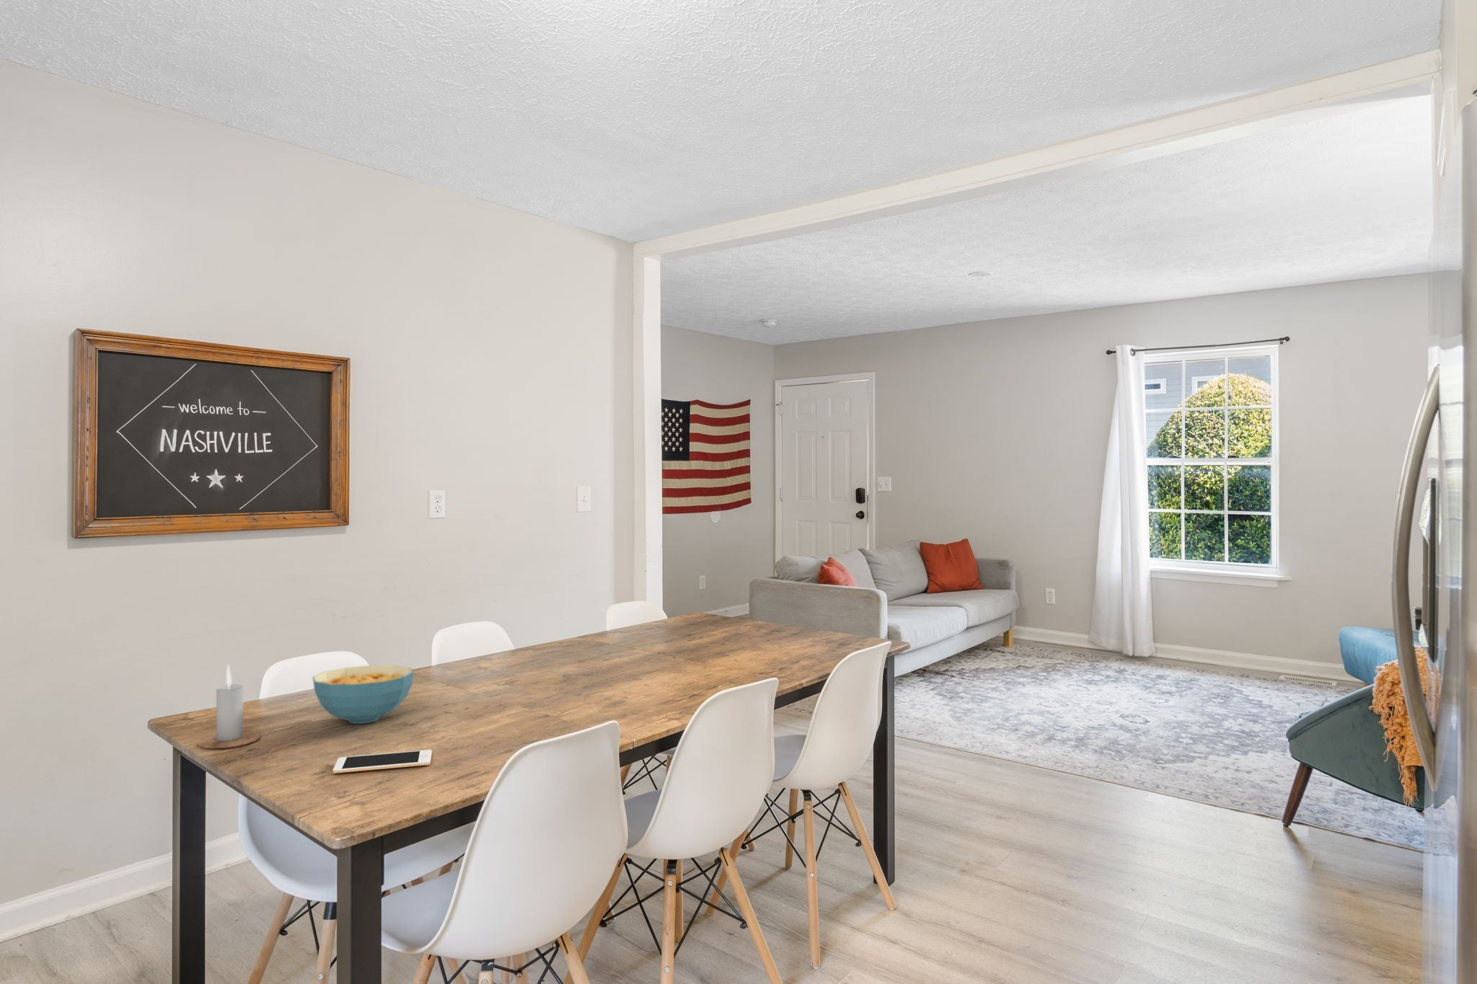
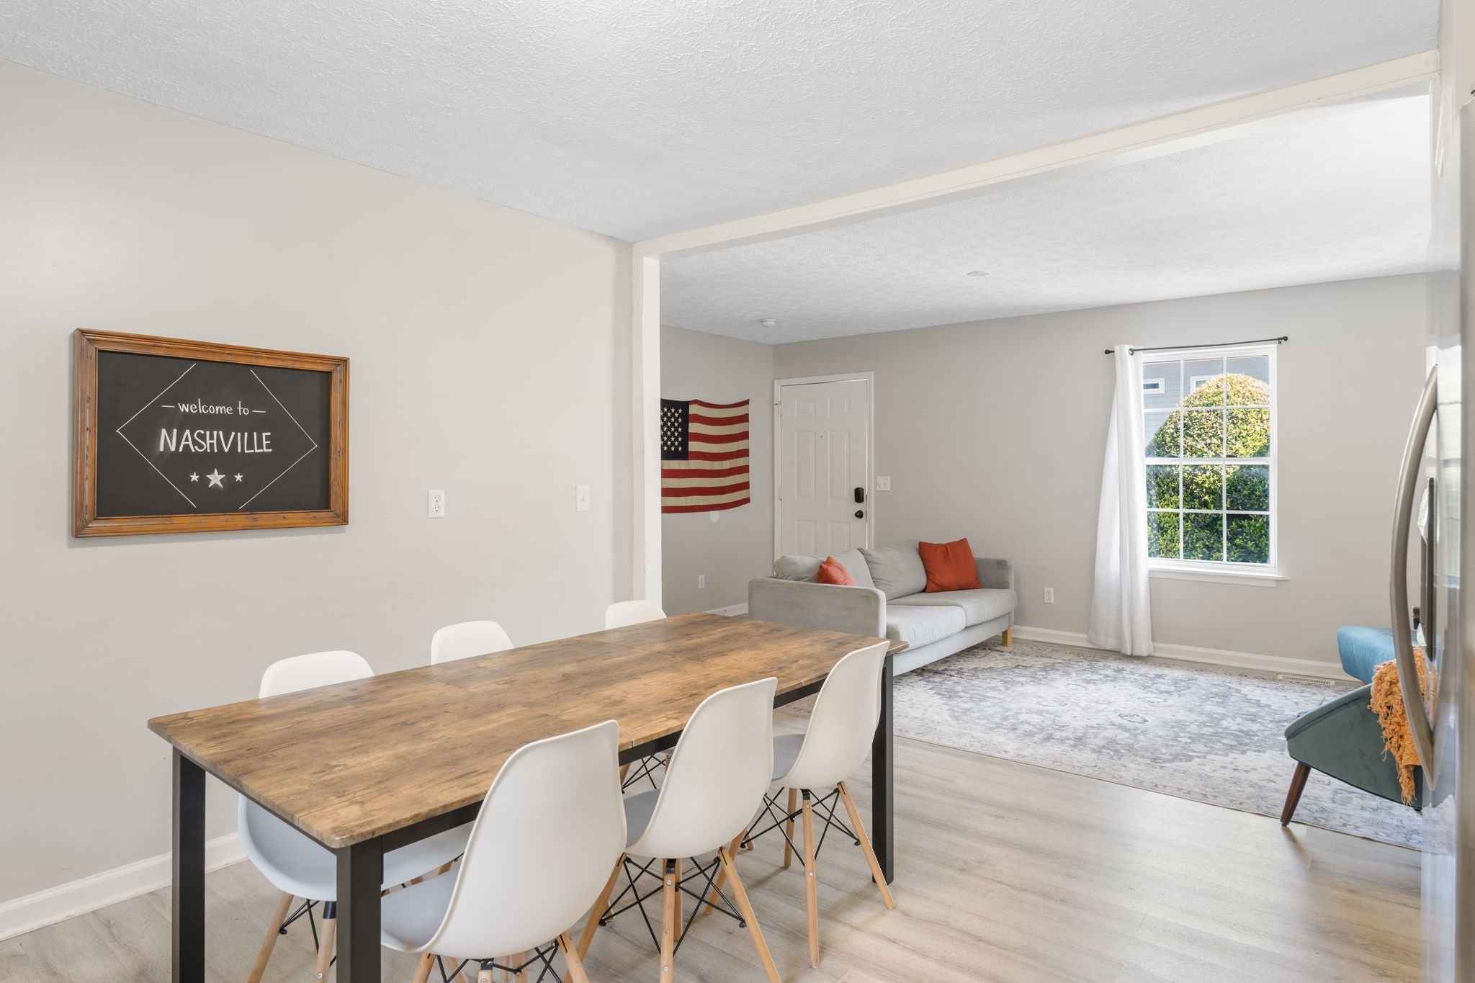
- cell phone (383, 761)
- candle (230, 702)
- cereal bowl (363, 697)
